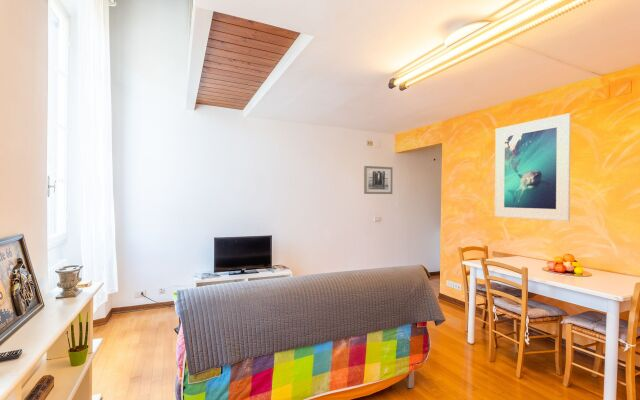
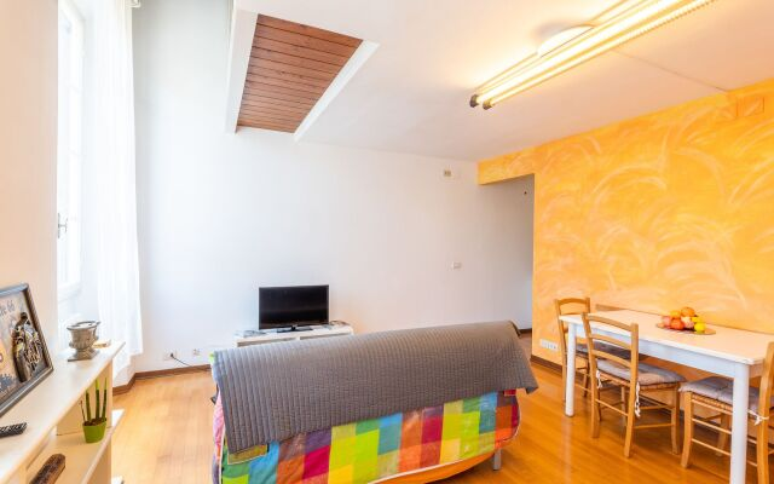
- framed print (528, 170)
- wall art (378, 180)
